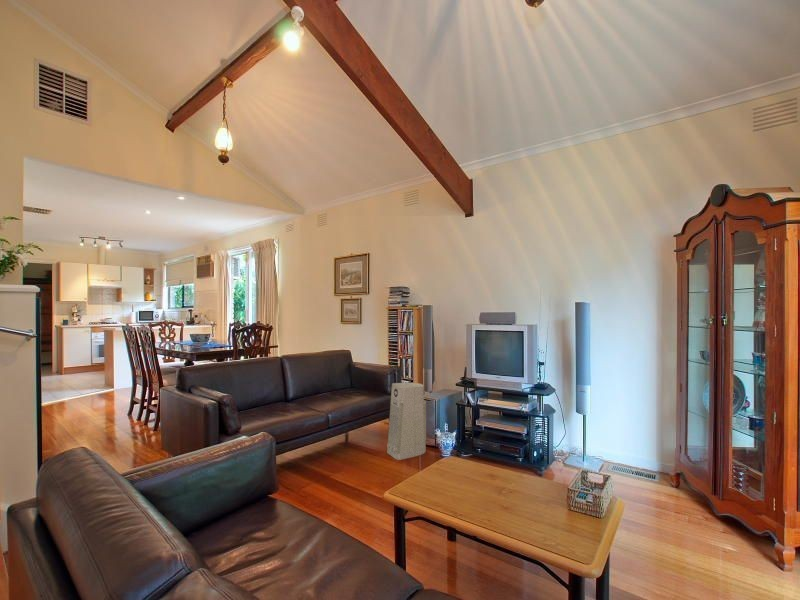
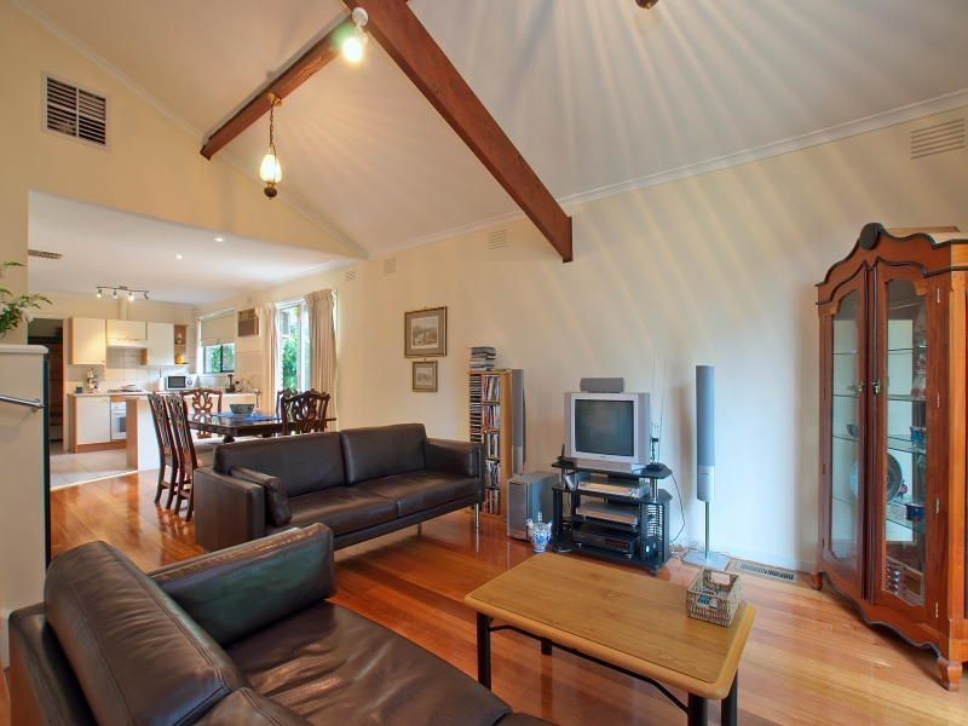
- air purifier (407, 418)
